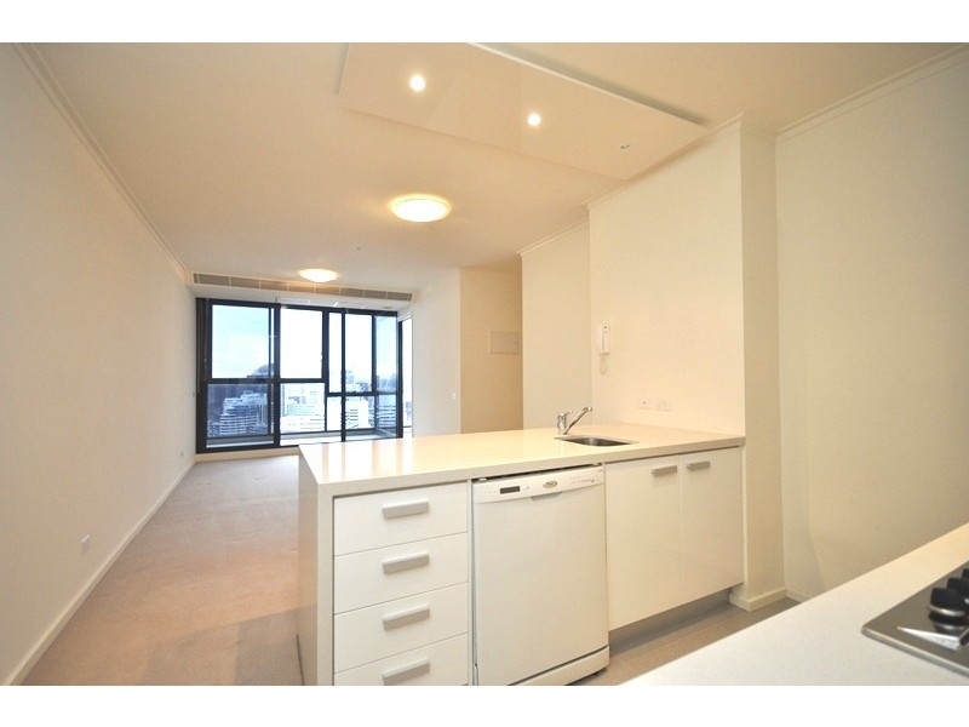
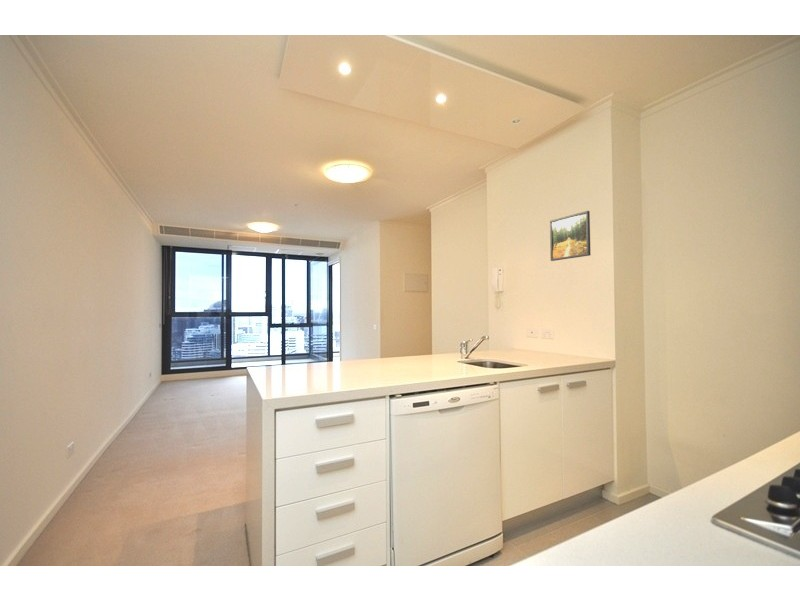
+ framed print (569, 237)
